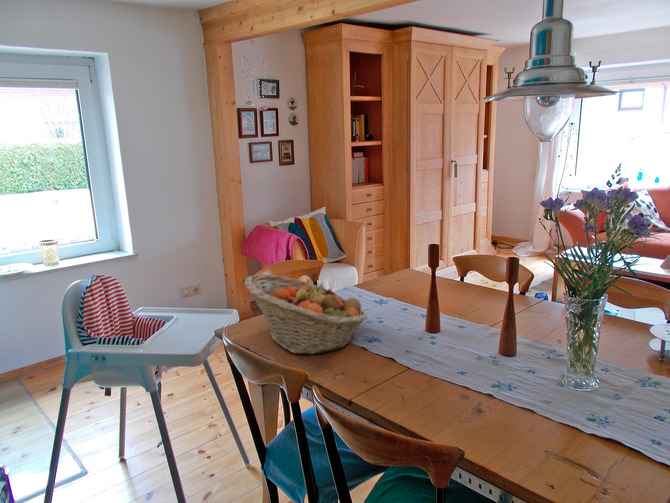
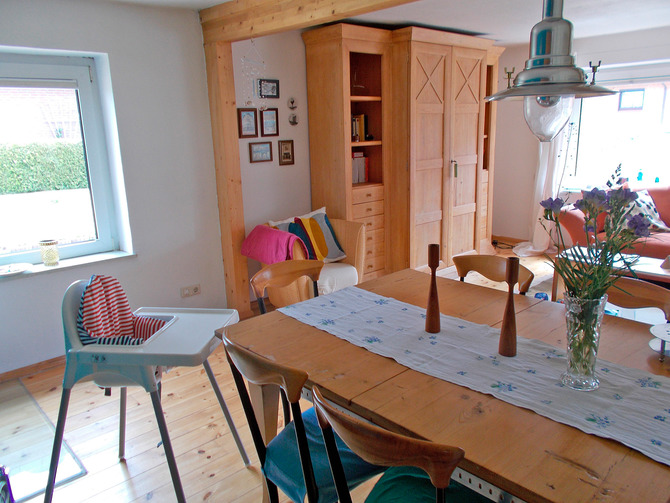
- fruit basket (305, 307)
